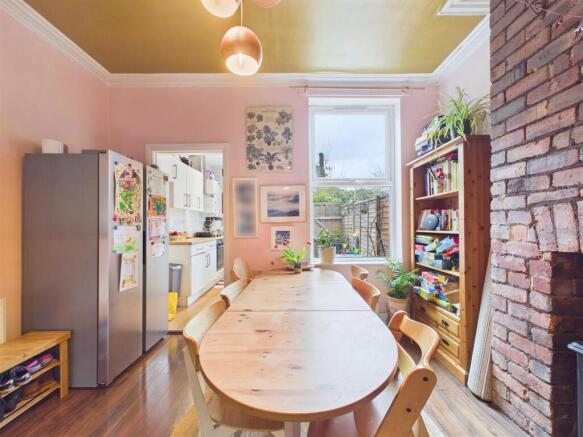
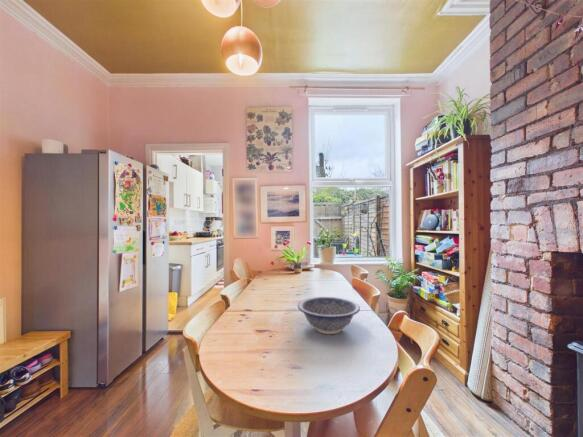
+ decorative bowl (328, 317)
